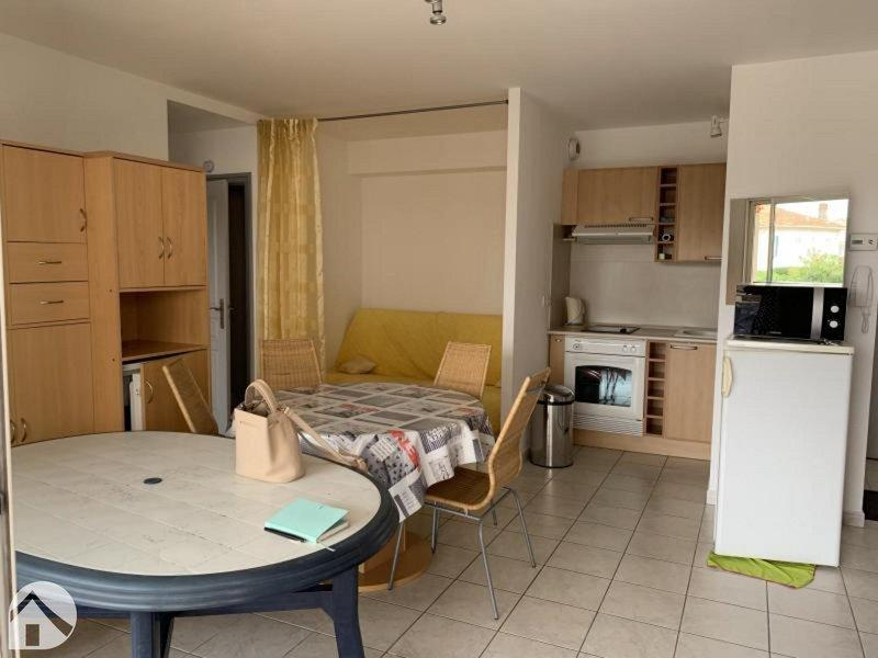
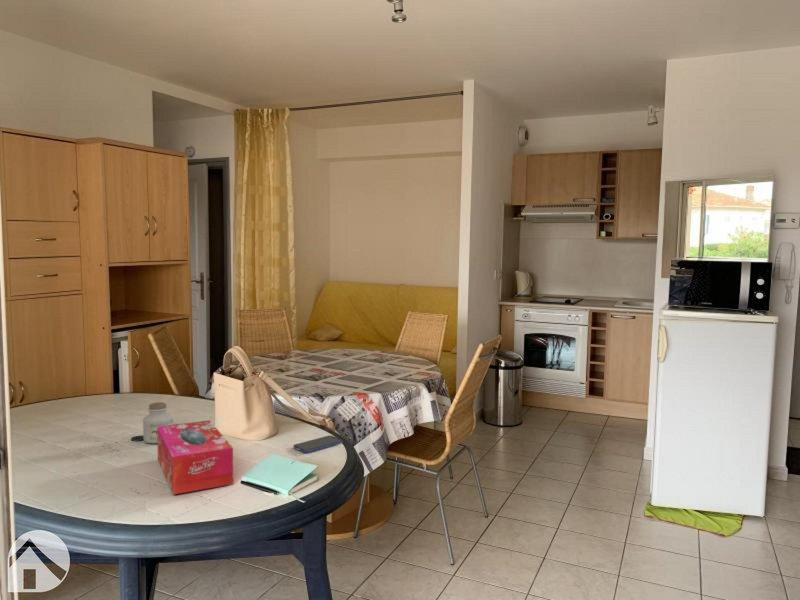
+ smartphone (318, 443)
+ tissue box (193, 453)
+ jar (158, 421)
